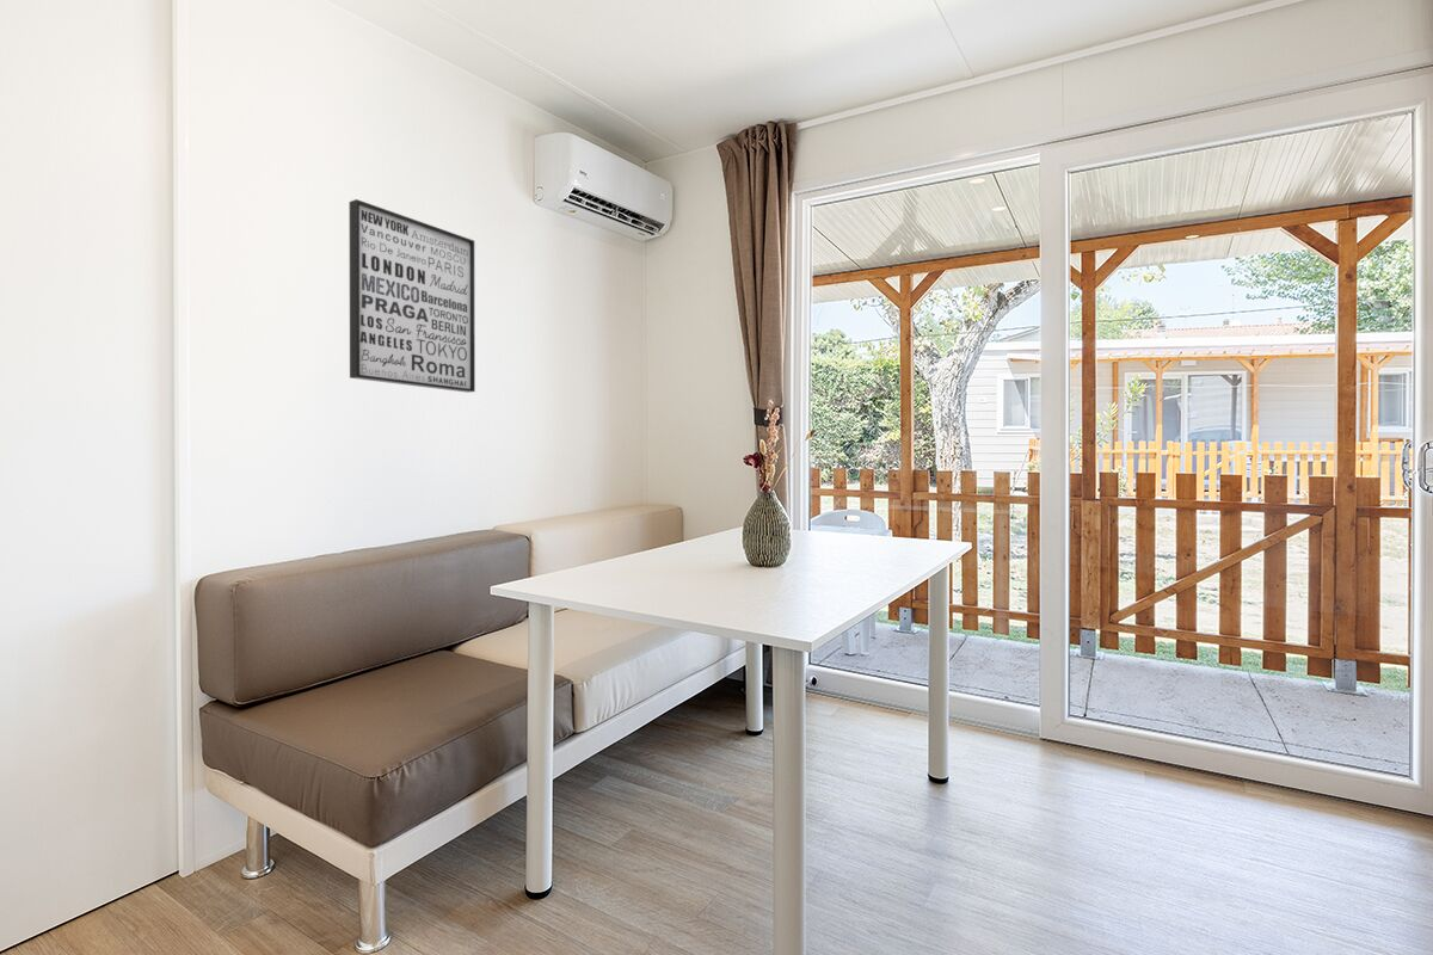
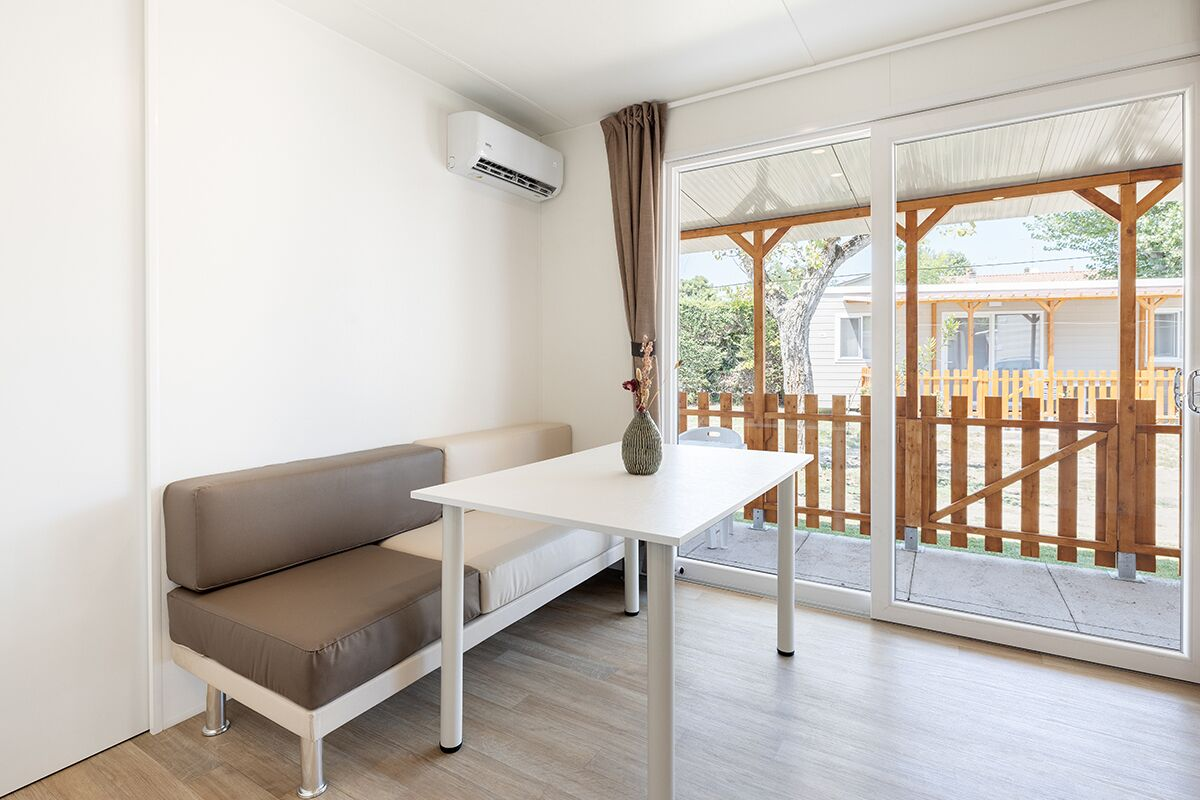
- wall art (417, 303)
